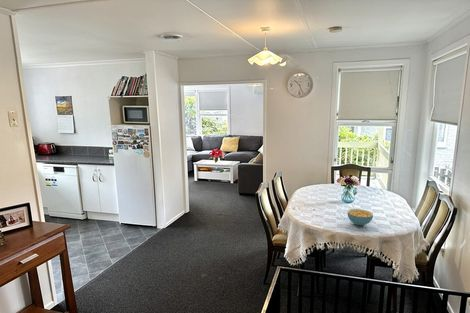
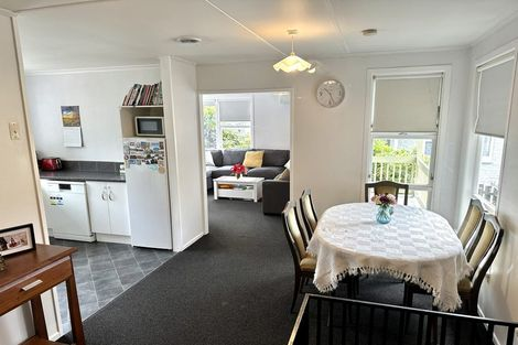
- cereal bowl (359, 218)
